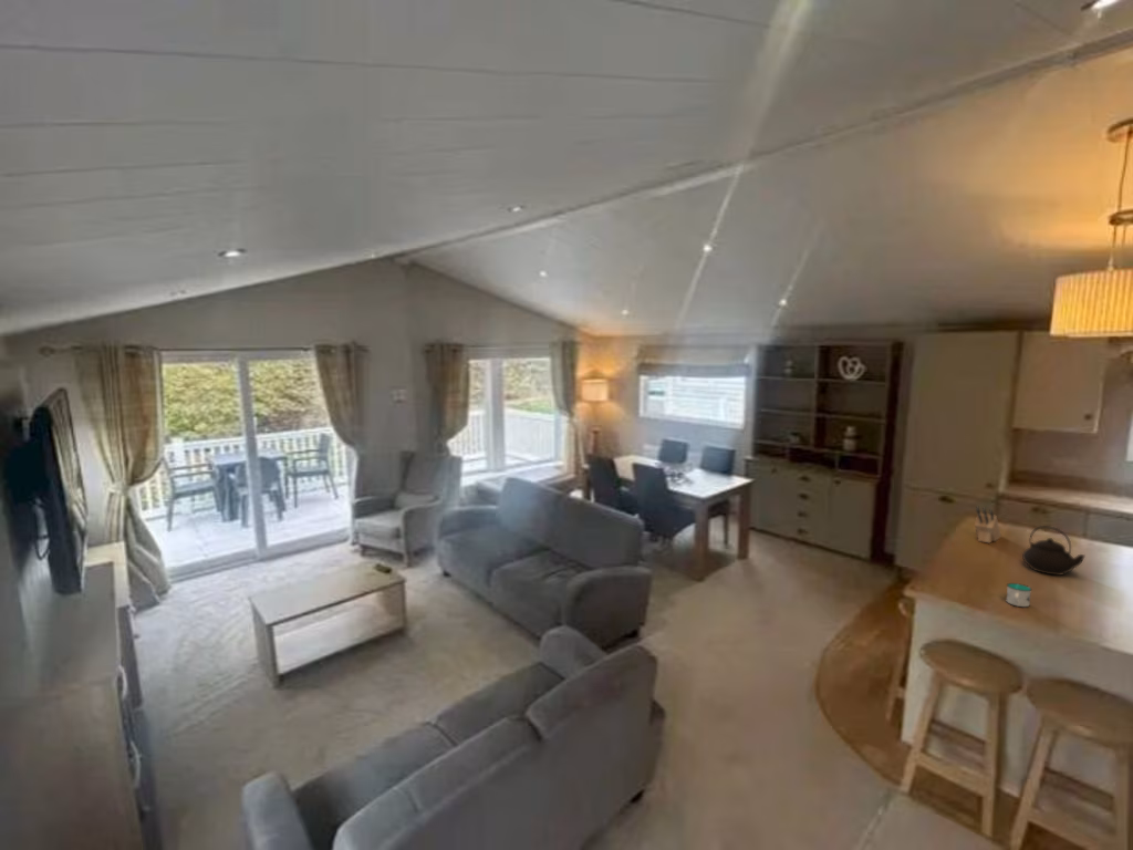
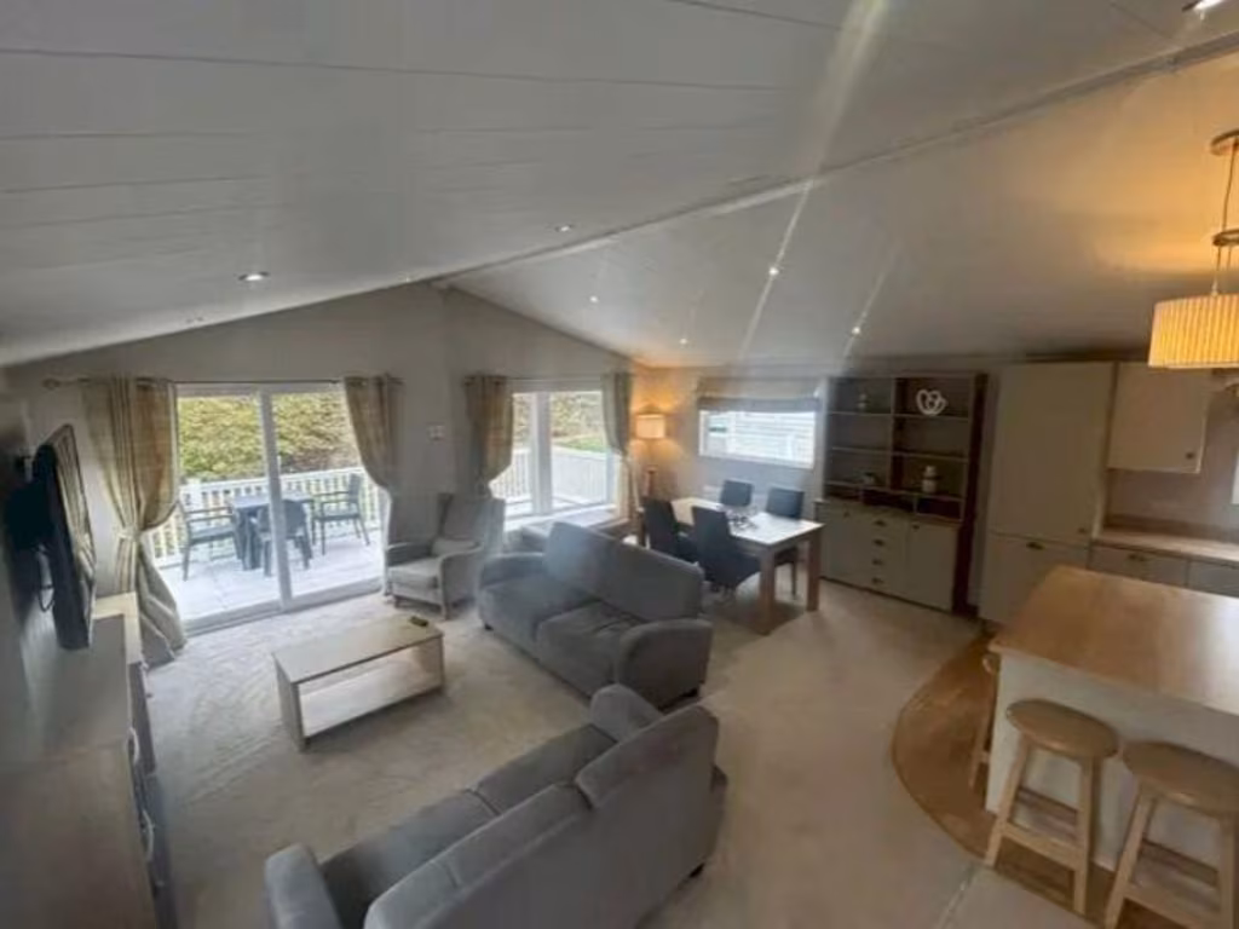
- mug (1018, 595)
- teapot (1054, 549)
- knife block (987, 521)
